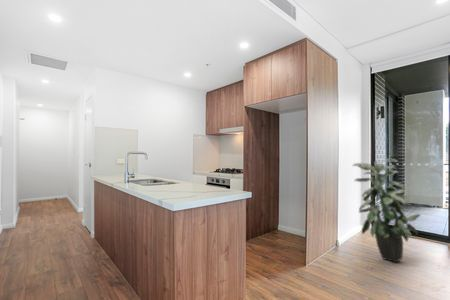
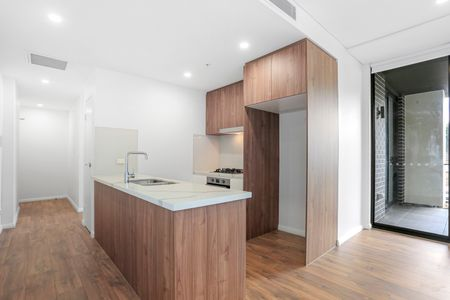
- indoor plant (384, 208)
